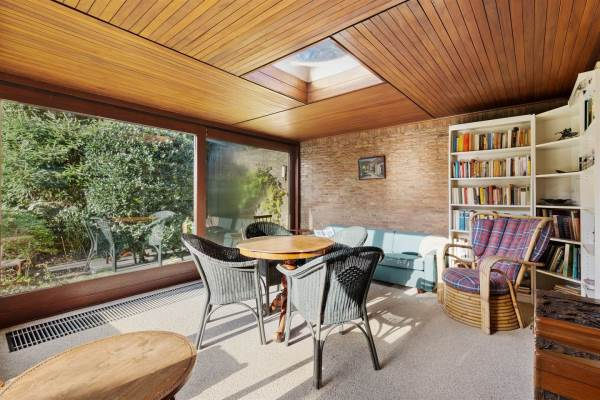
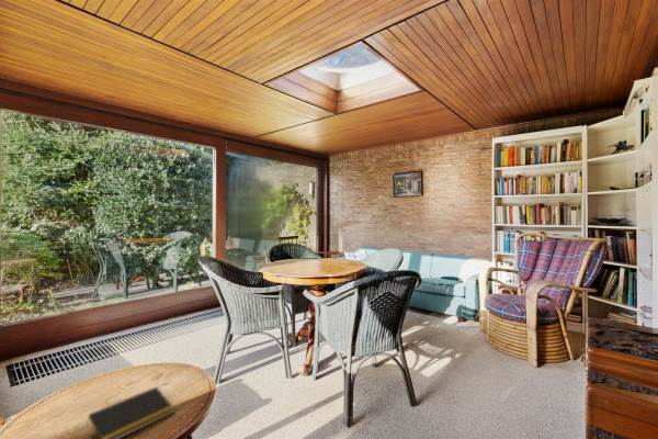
+ notepad (133, 413)
